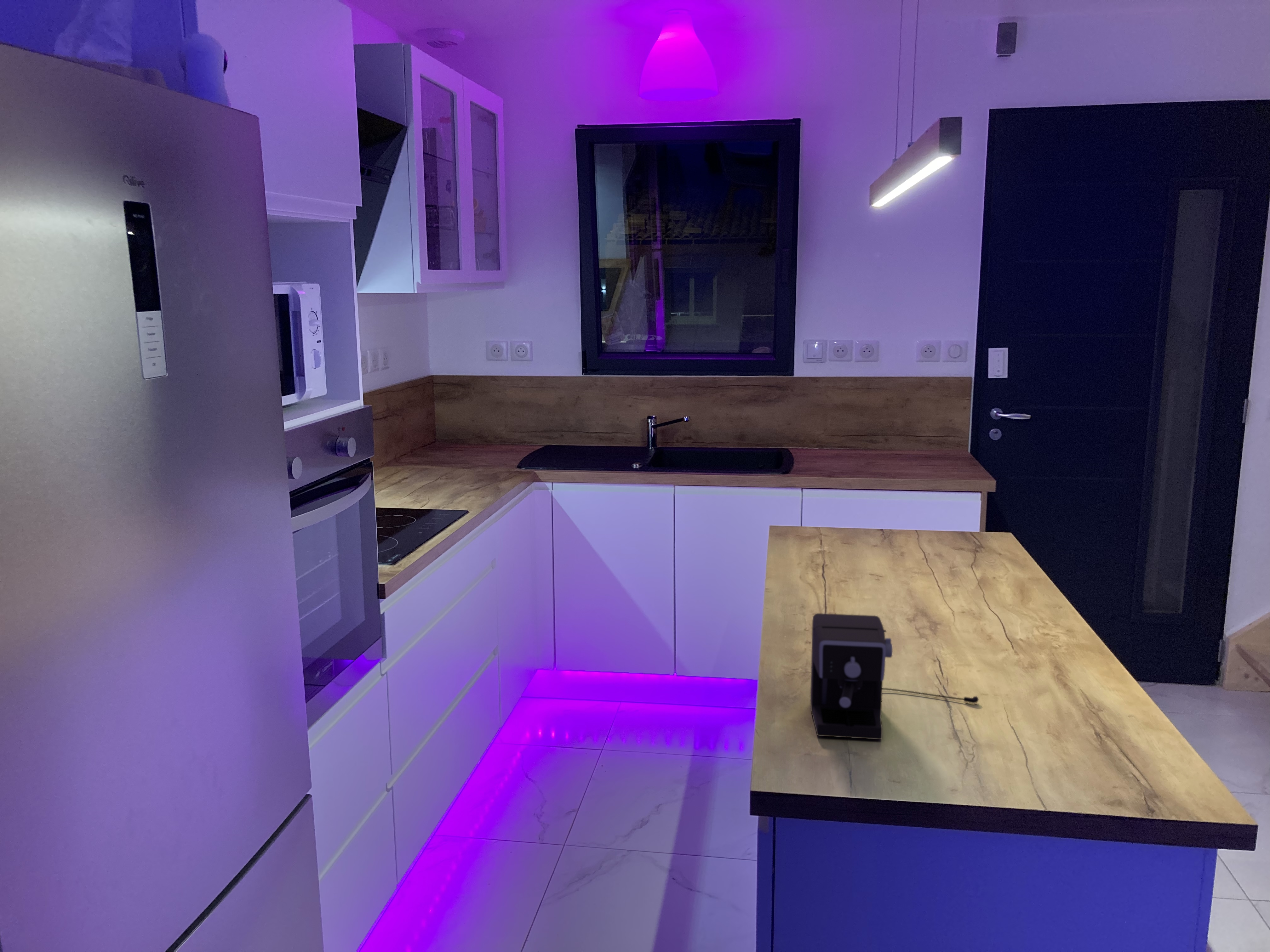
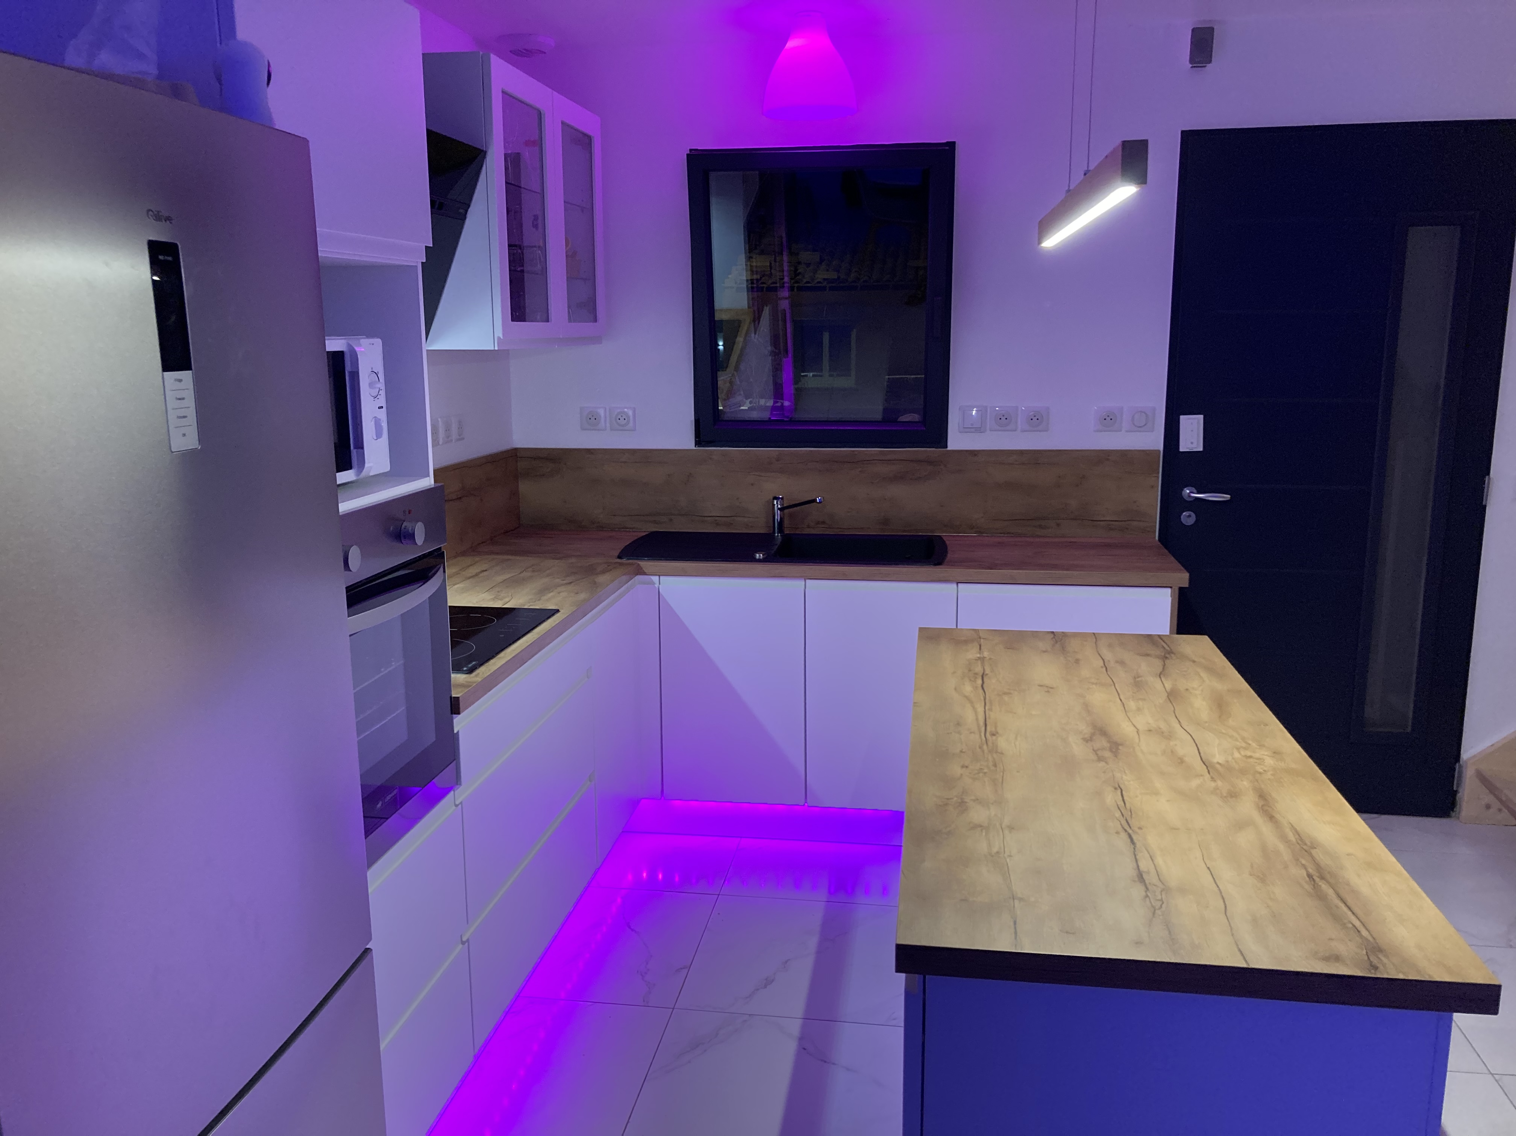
- coffee maker (899, 689)
